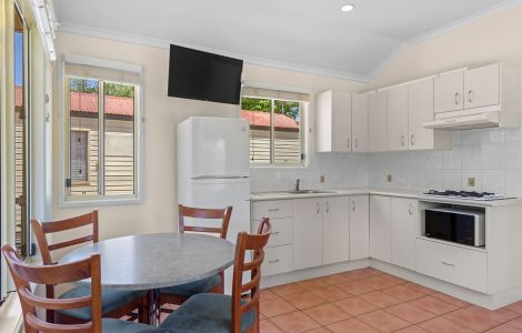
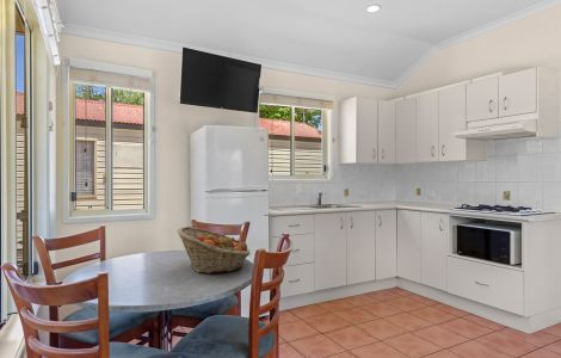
+ fruit basket (214, 246)
